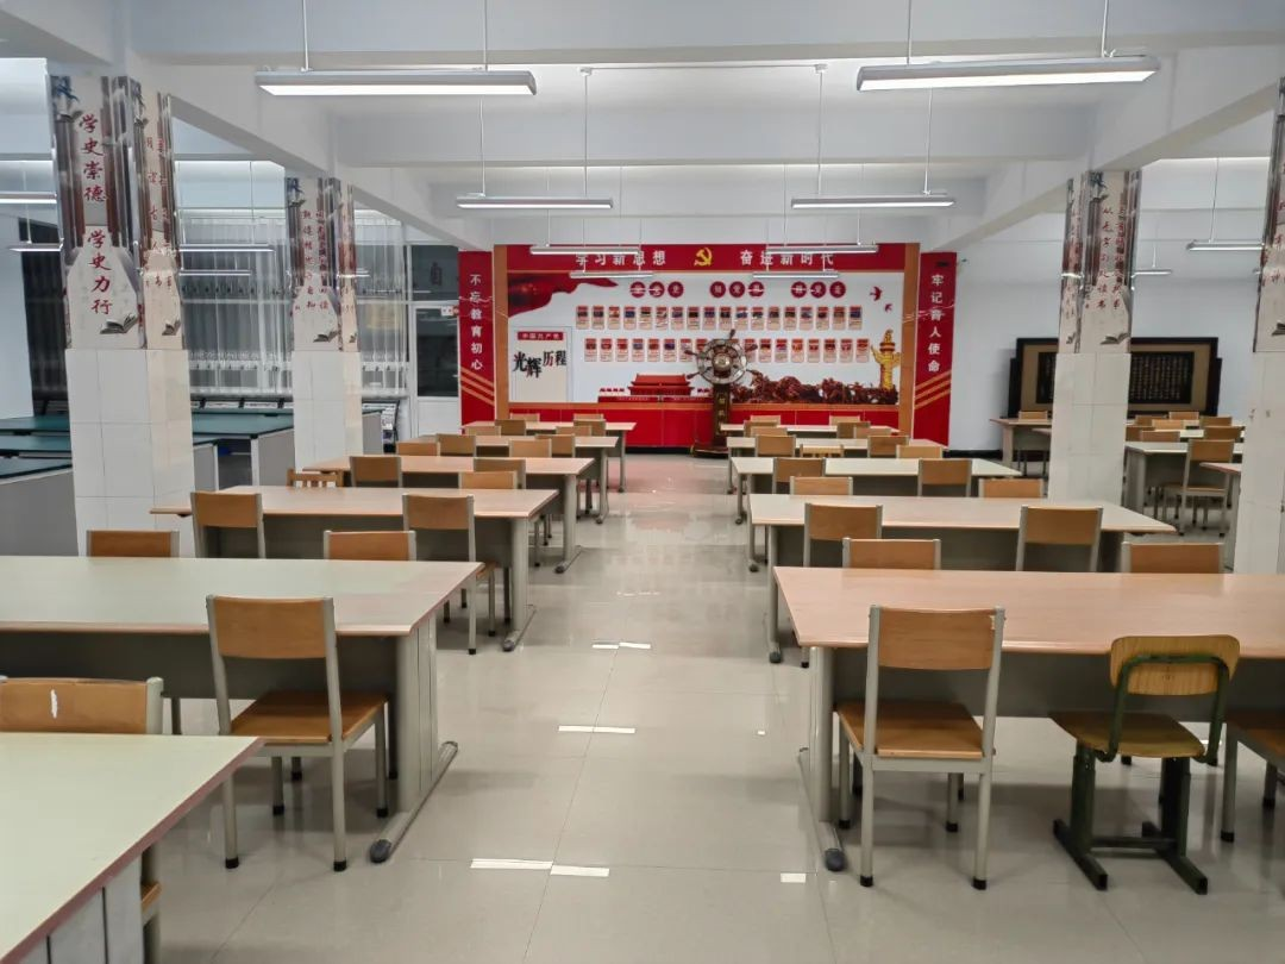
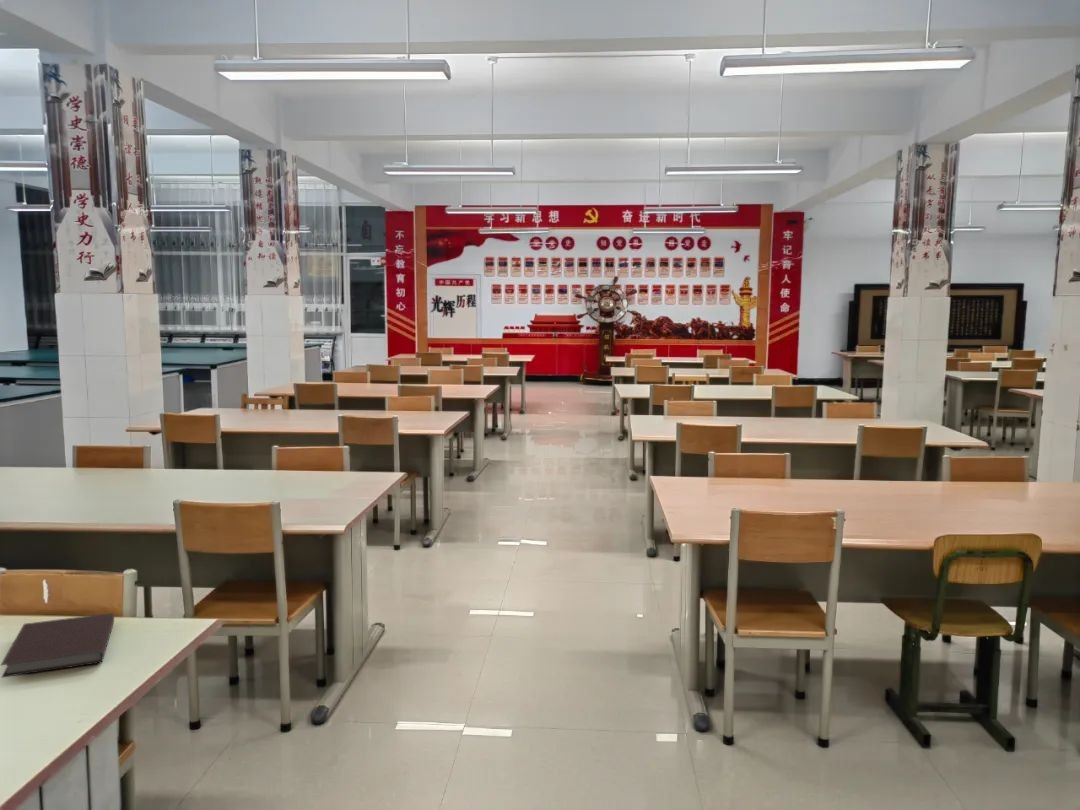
+ notebook (61, 642)
